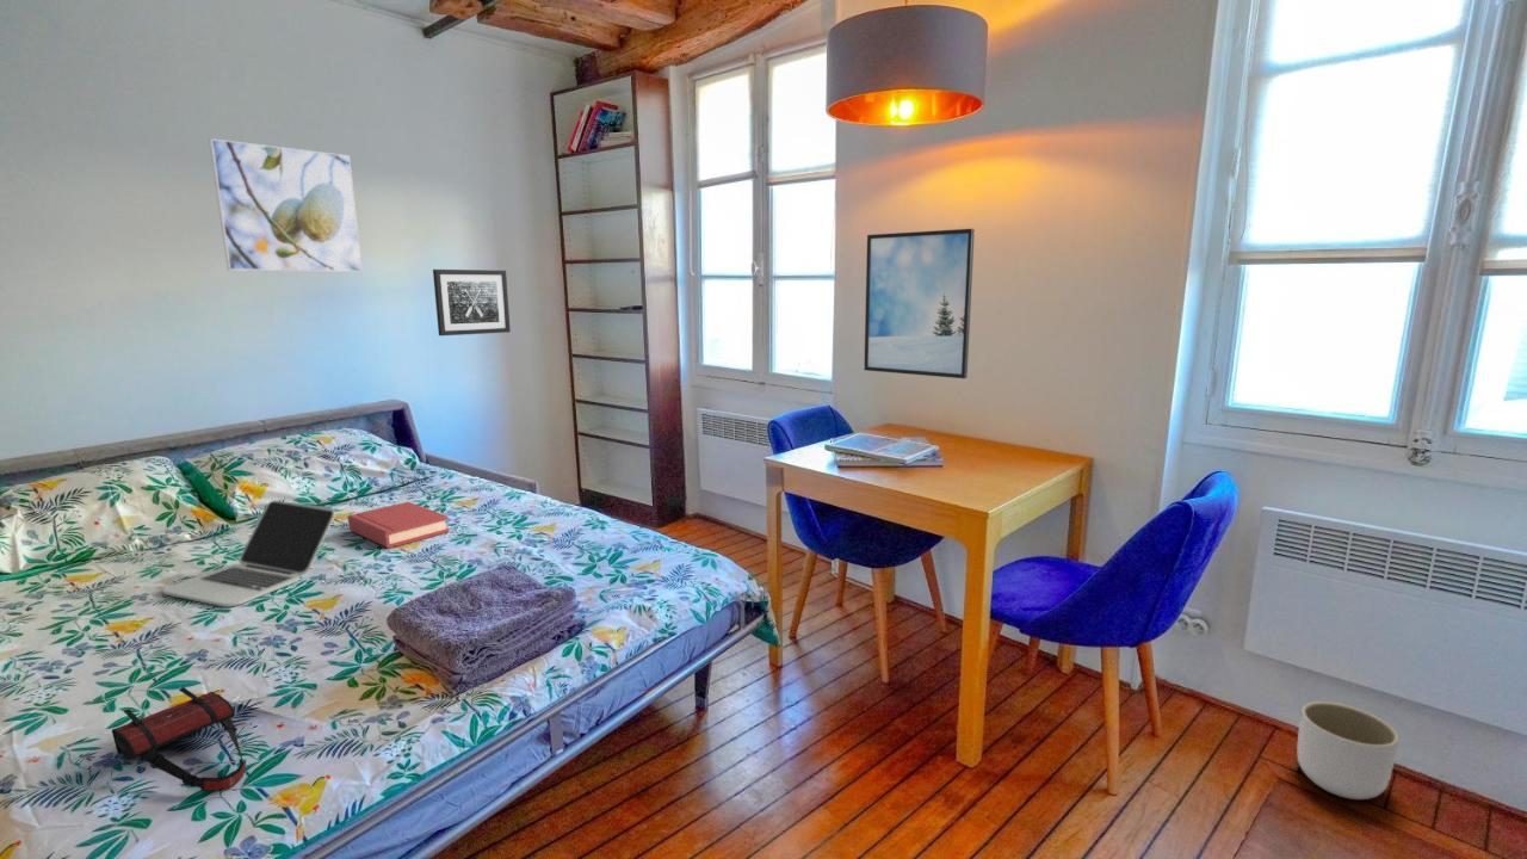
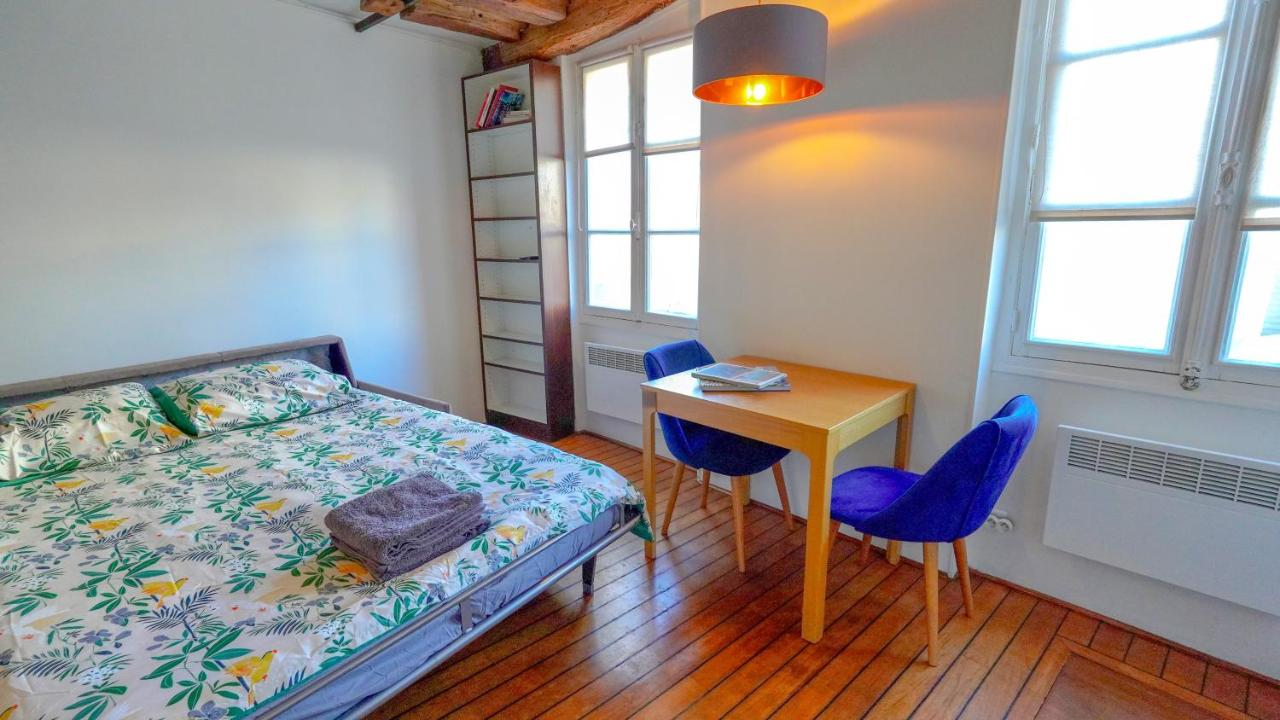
- hardback book (398, 523)
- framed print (915, 304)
- laptop (252, 549)
- shoulder bag (187, 735)
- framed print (291, 210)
- wall art (472, 302)
- planter (1343, 753)
